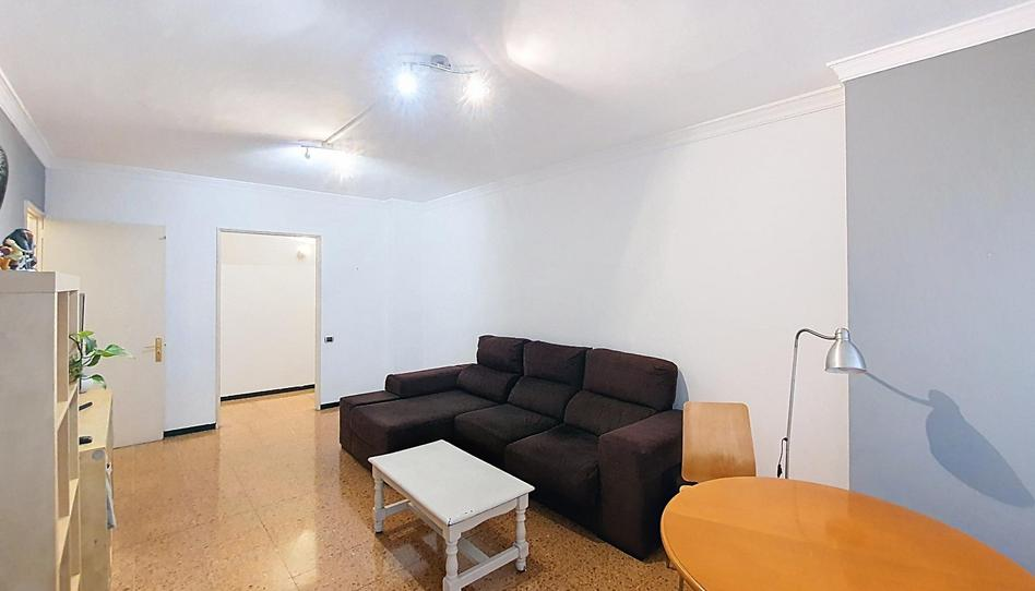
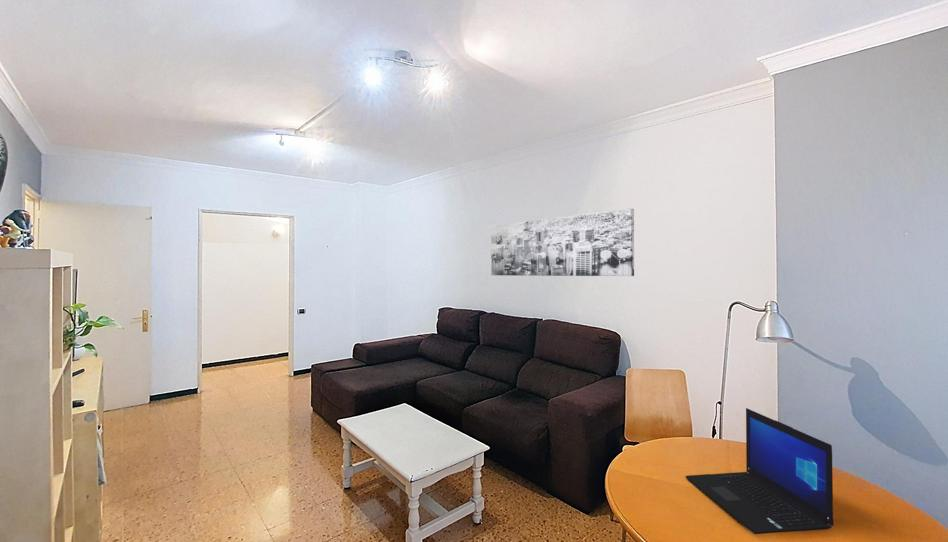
+ wall art (551, 247)
+ laptop (751, 463)
